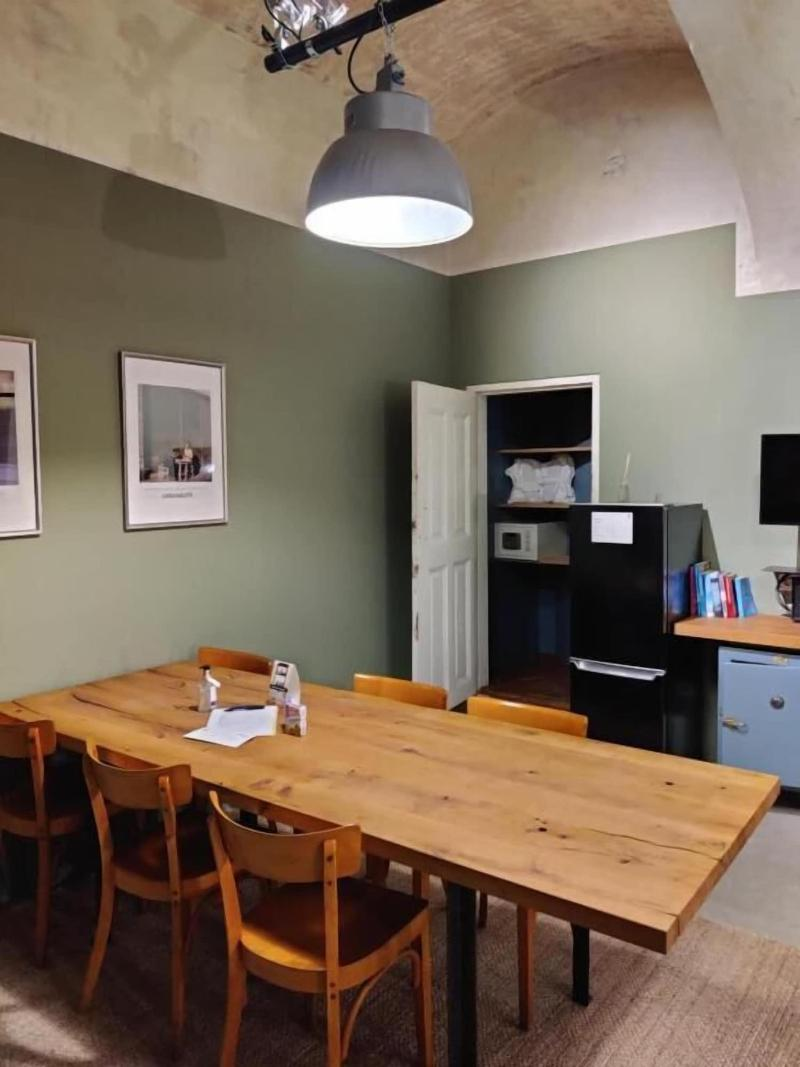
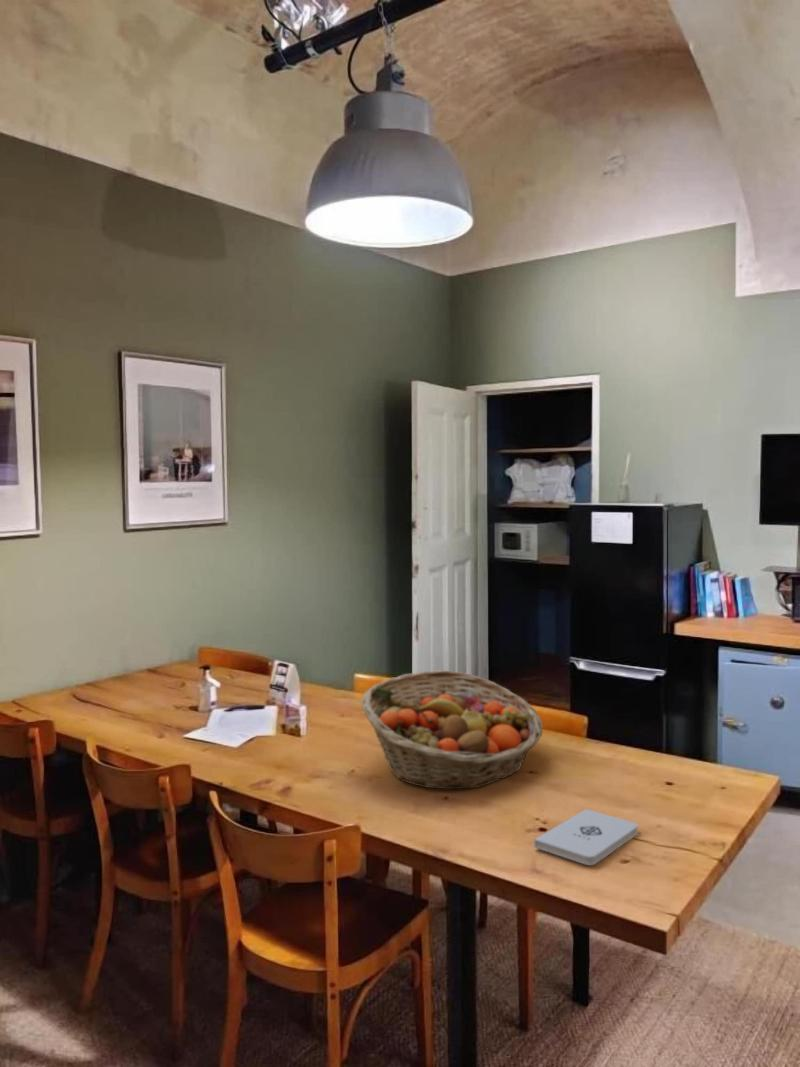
+ fruit basket (452, 726)
+ notepad (588, 835)
